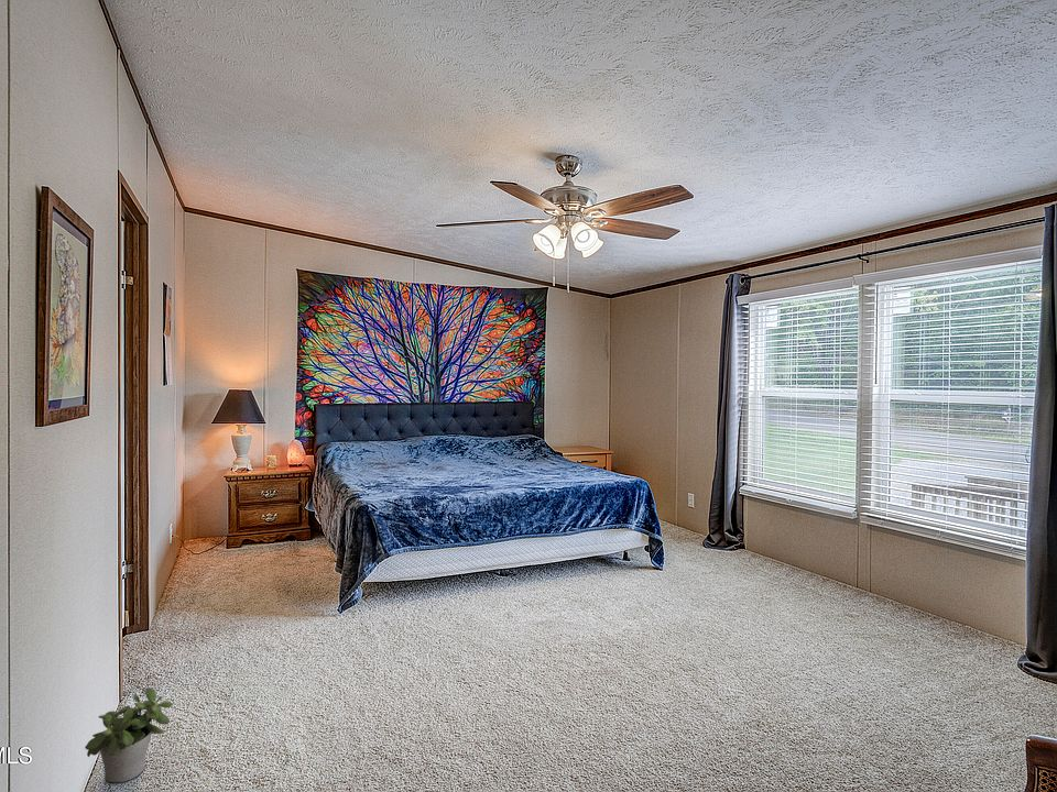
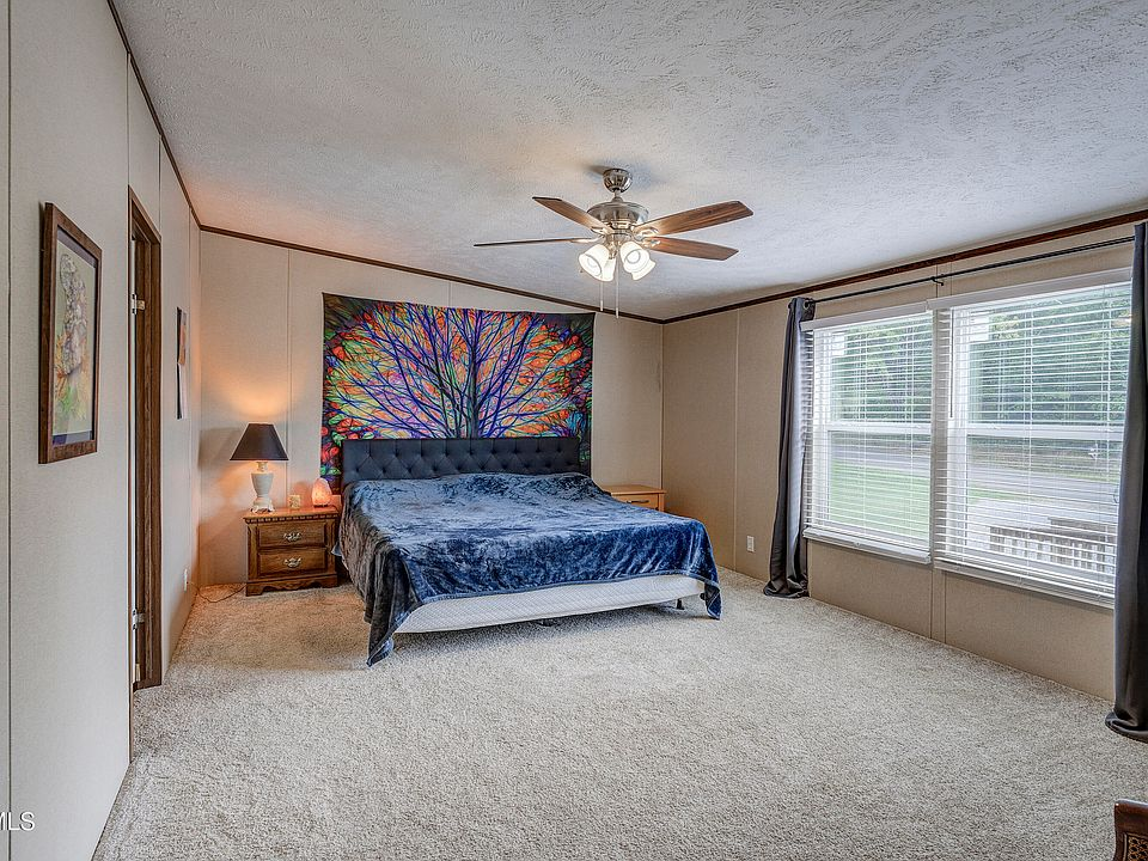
- potted plant (131, 738)
